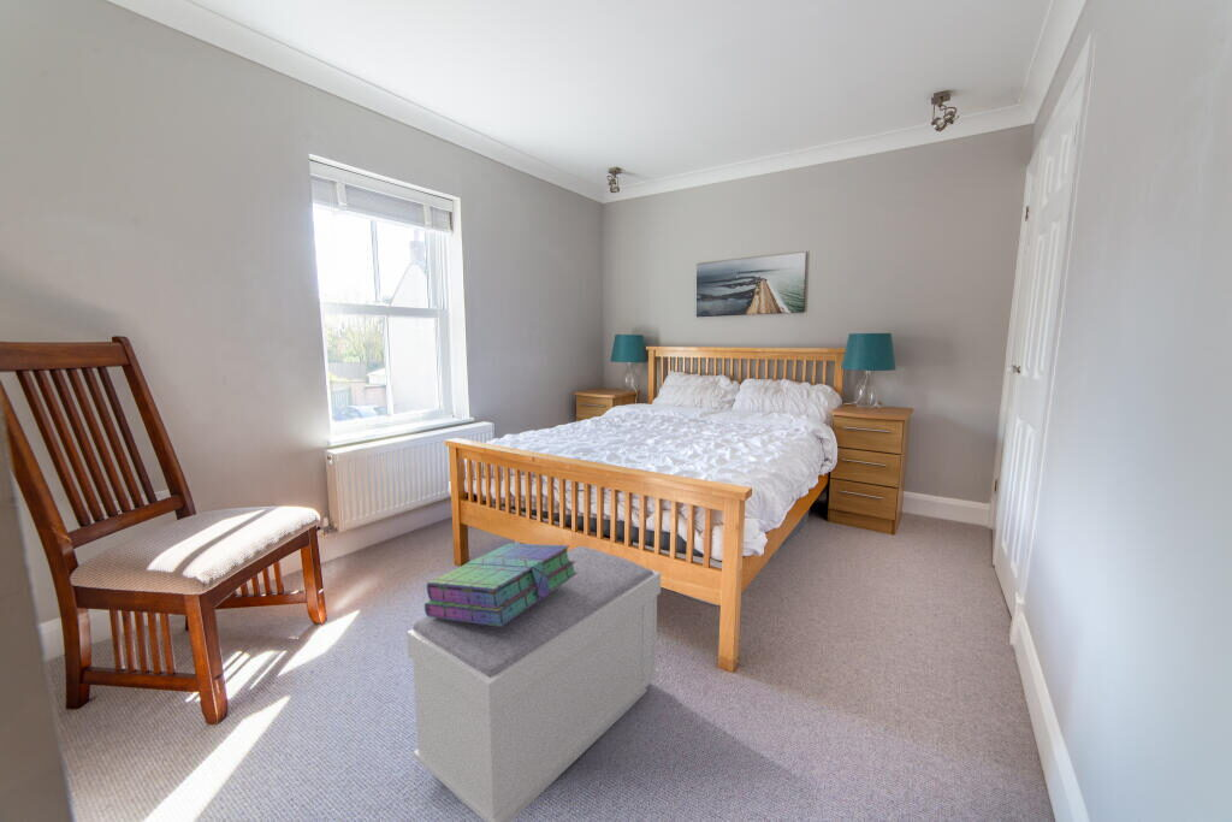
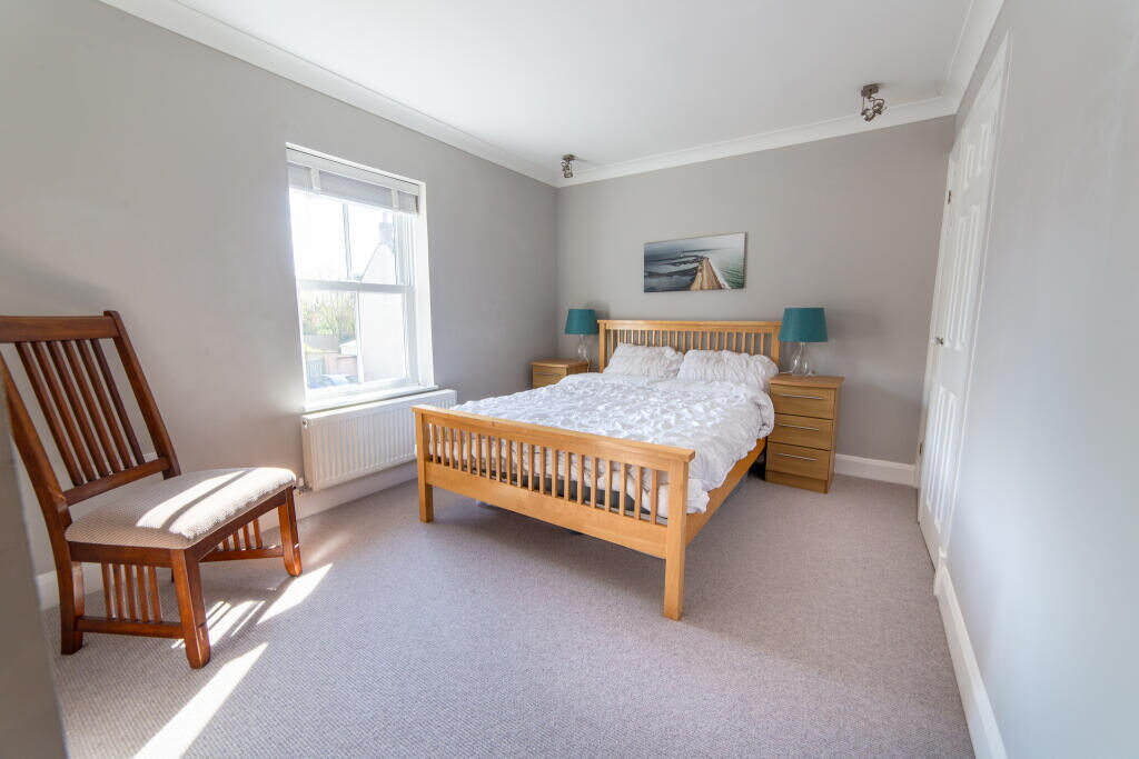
- stack of books (505, 585)
- bench (547, 658)
